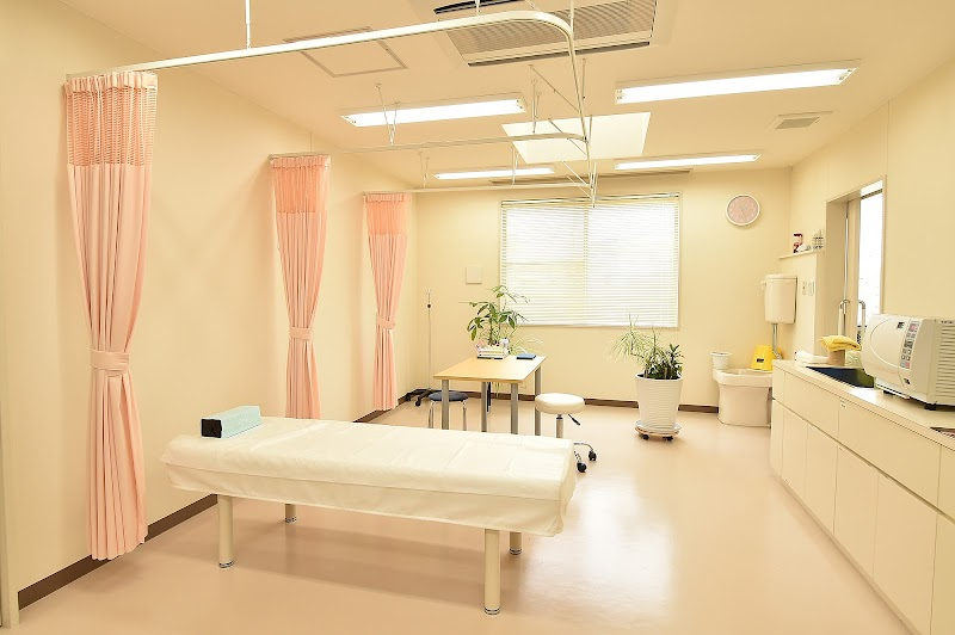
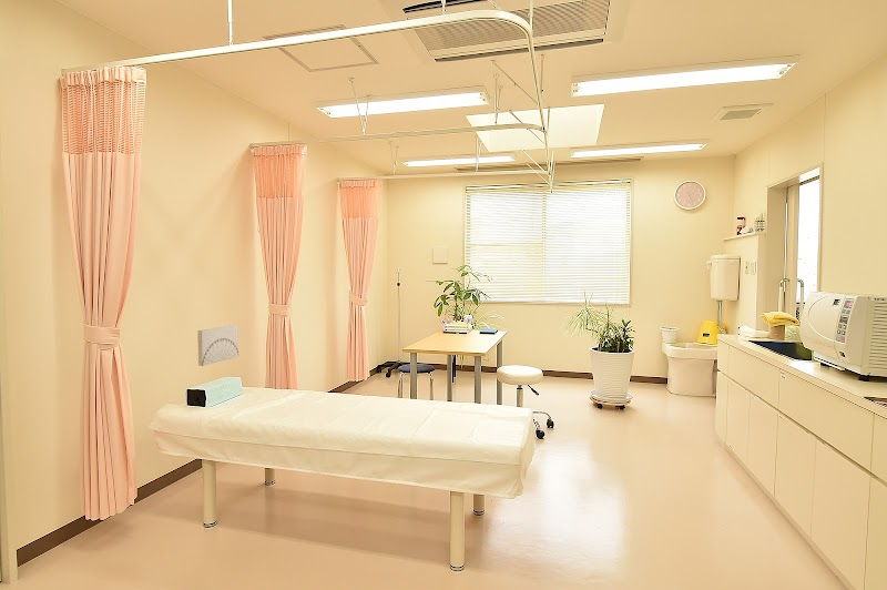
+ wall art (218, 344)
